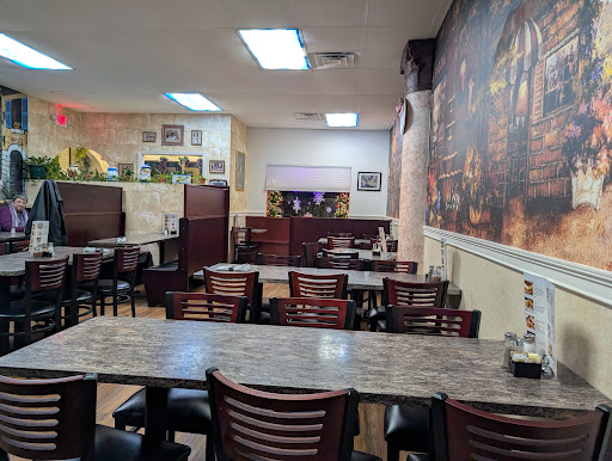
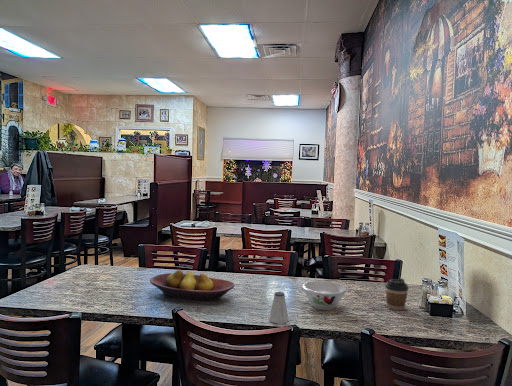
+ bowl (323, 296)
+ fruit bowl (191, 283)
+ saltshaker (279, 306)
+ coffee cup (396, 293)
